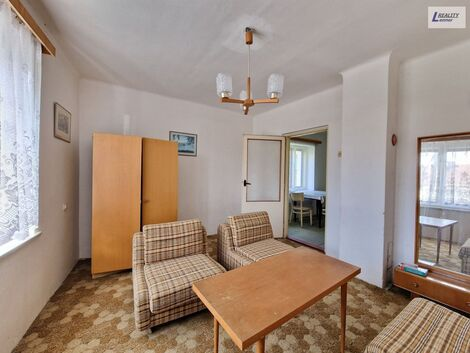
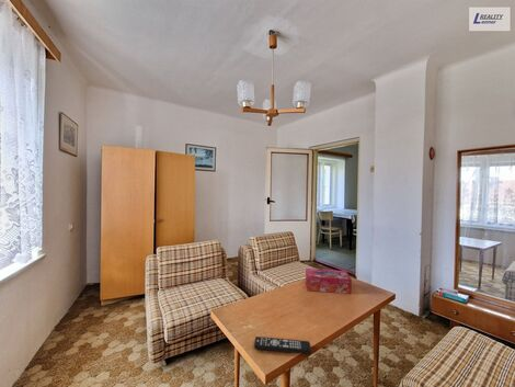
+ tissue box (327, 280)
+ remote control (282, 345)
